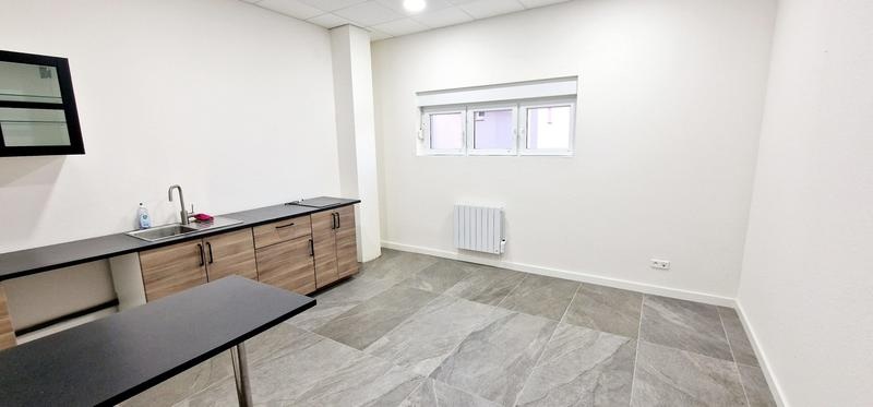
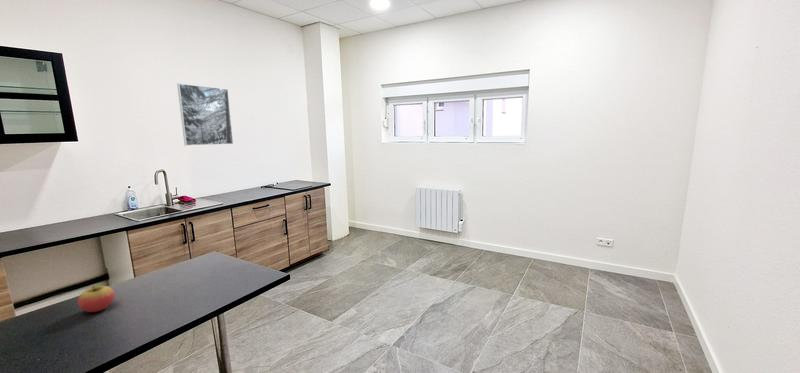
+ fruit (96, 296)
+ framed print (207, 116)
